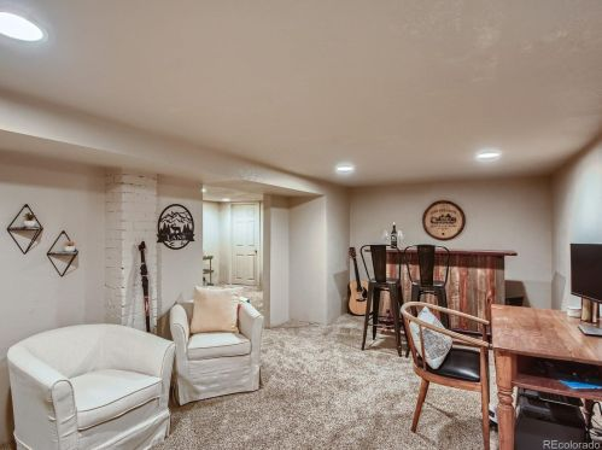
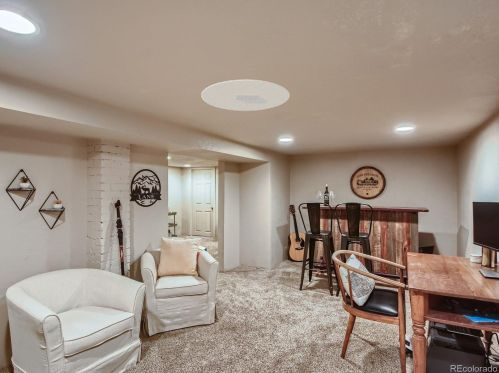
+ ceiling light (245, 93)
